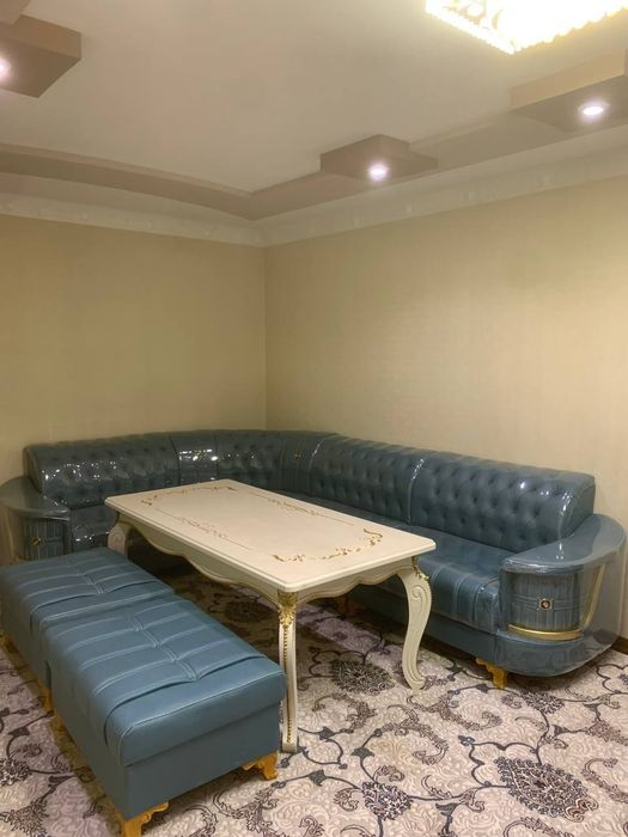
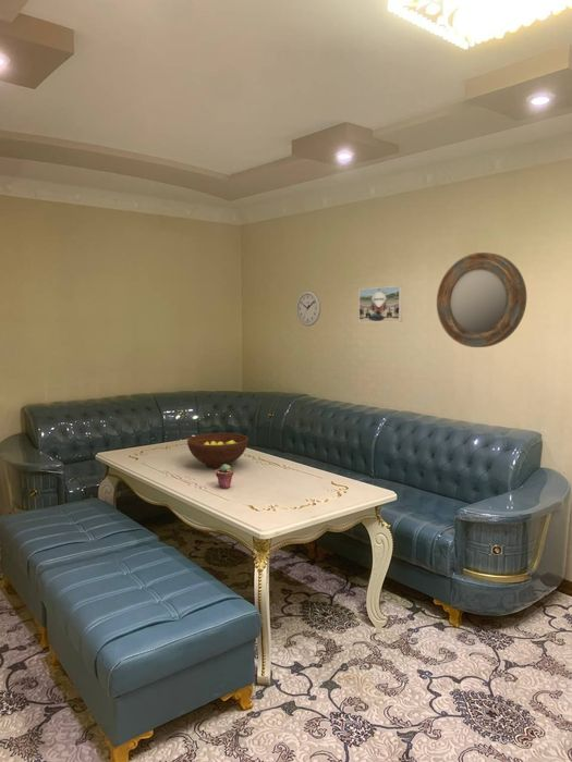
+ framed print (379, 305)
+ potted succulent (224, 475)
+ fruit bowl (218, 452)
+ home mirror (478, 300)
+ wall clock (307, 308)
